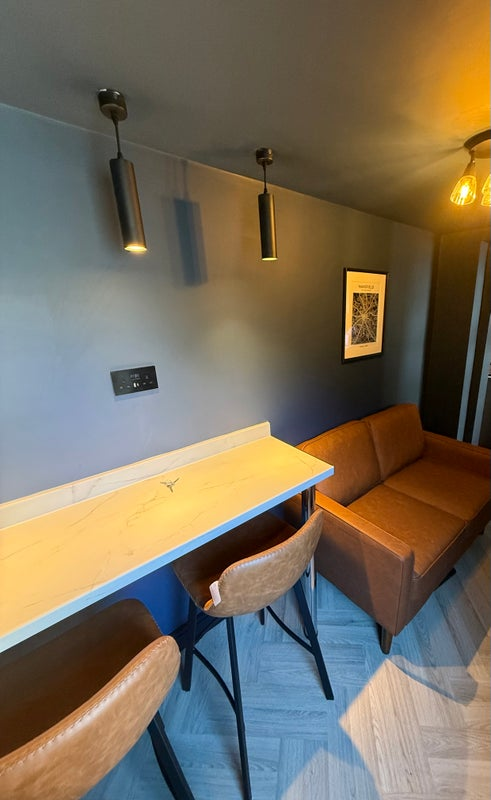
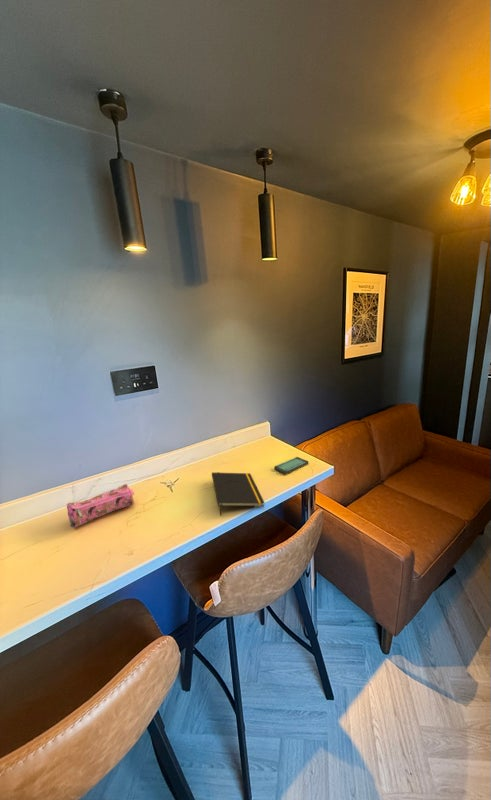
+ pencil case (102, 504)
+ notepad (236, 488)
+ smartphone (291, 464)
